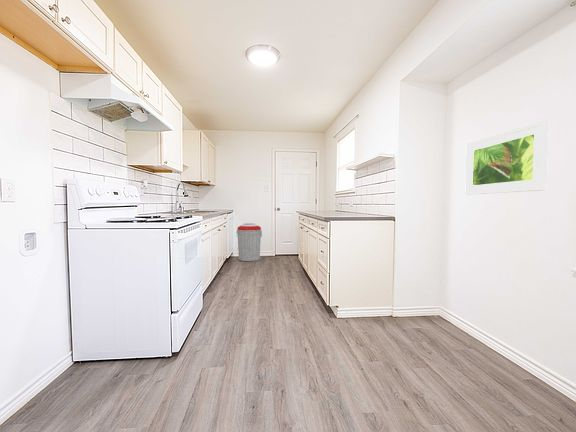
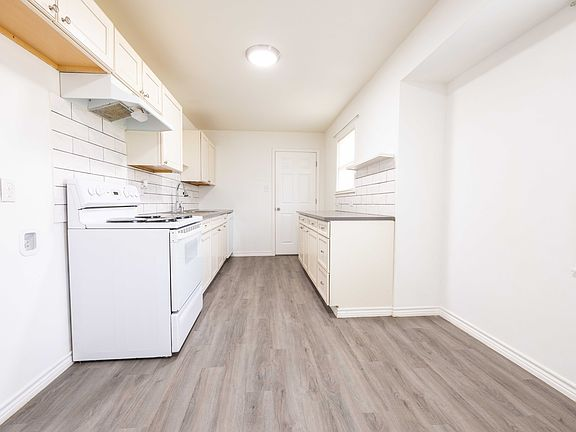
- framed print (500, 163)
- trash can (249, 241)
